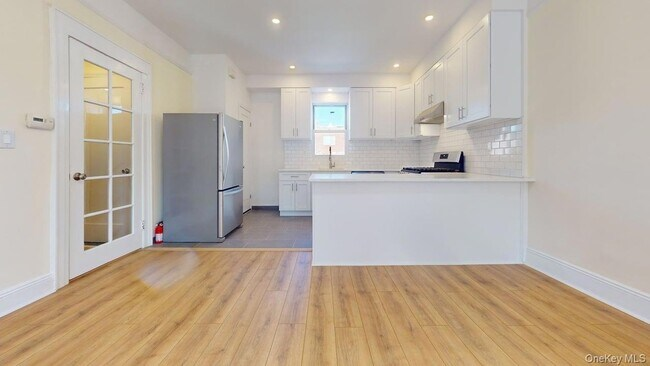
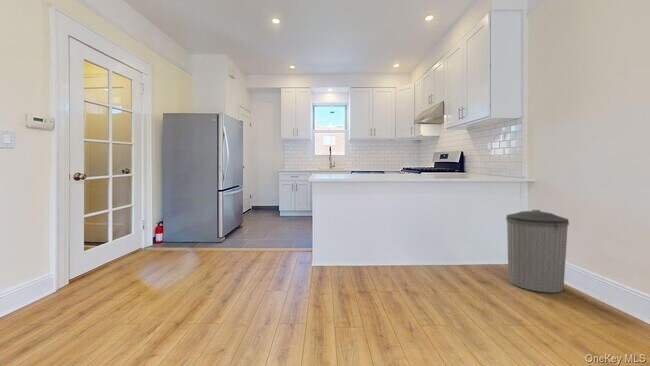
+ trash can (535, 247)
